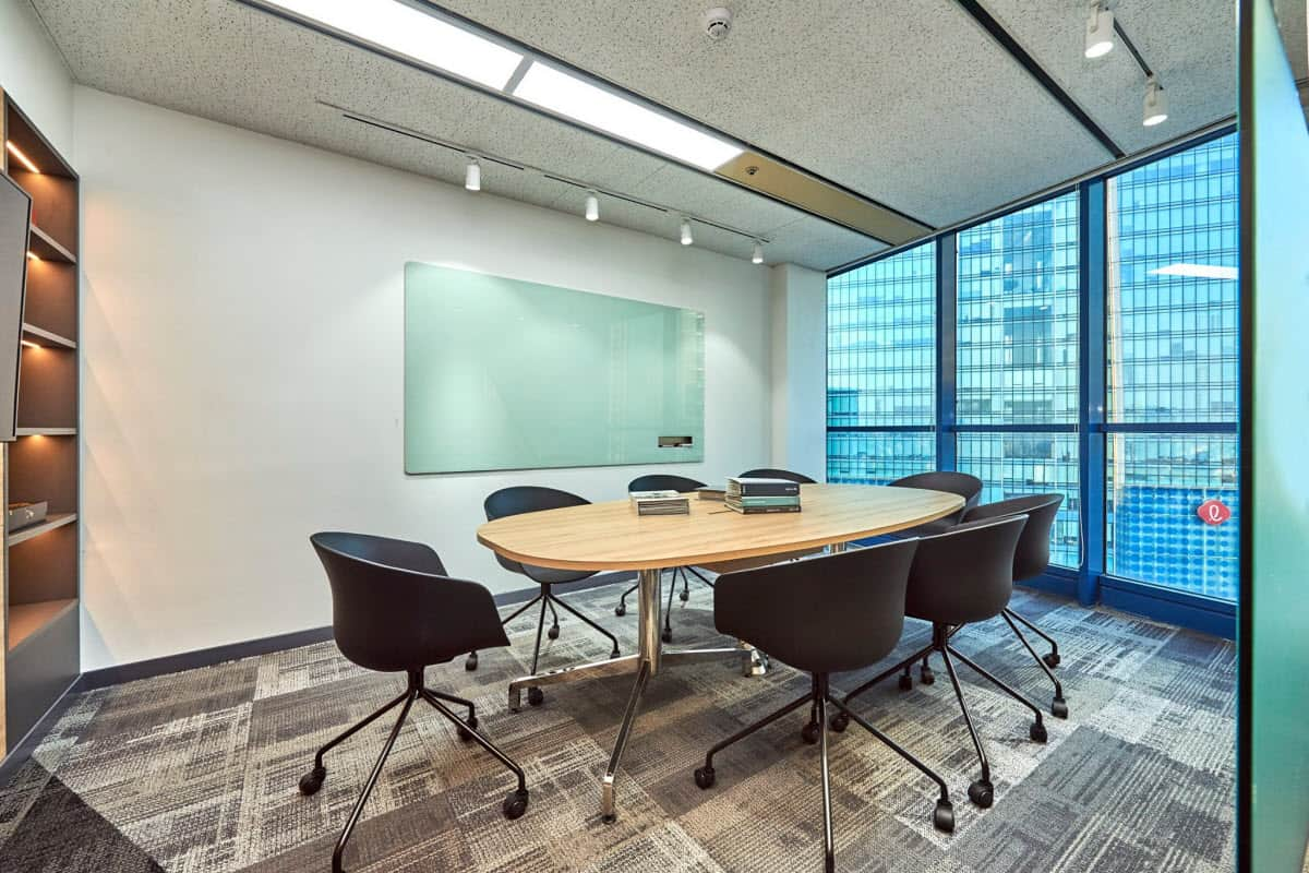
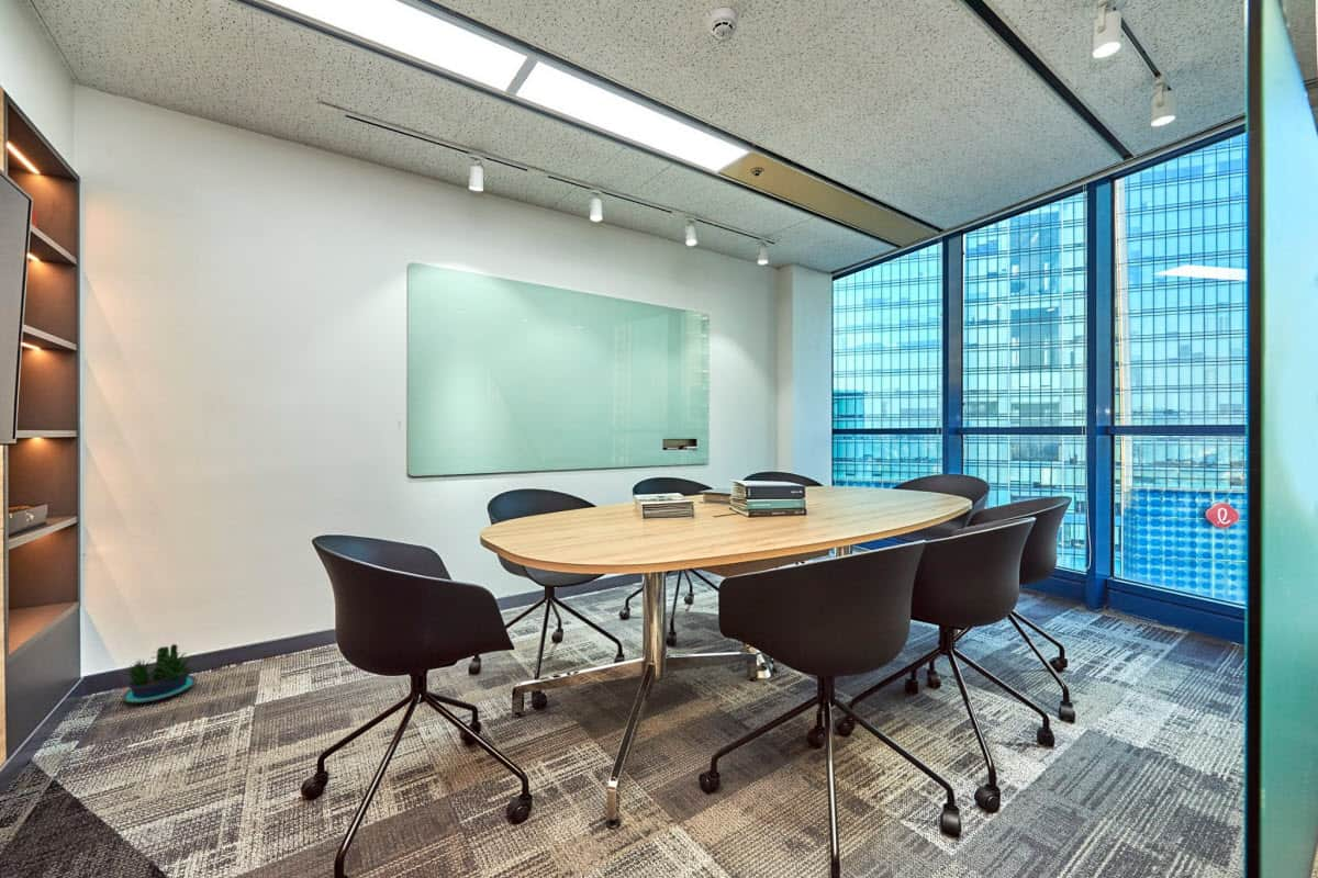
+ potted plant (165, 669)
